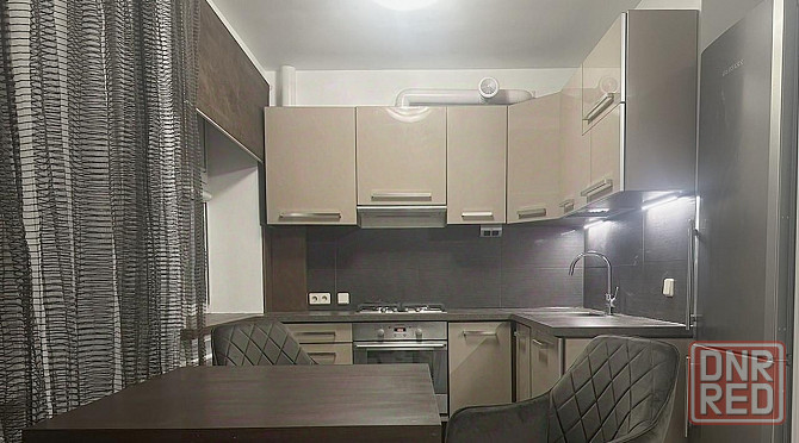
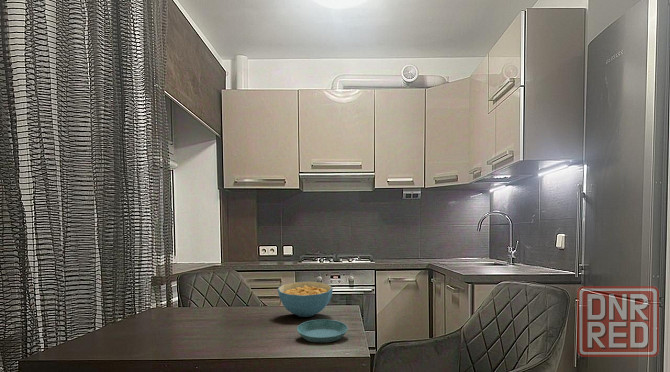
+ cereal bowl (305, 301)
+ saucer (322, 332)
